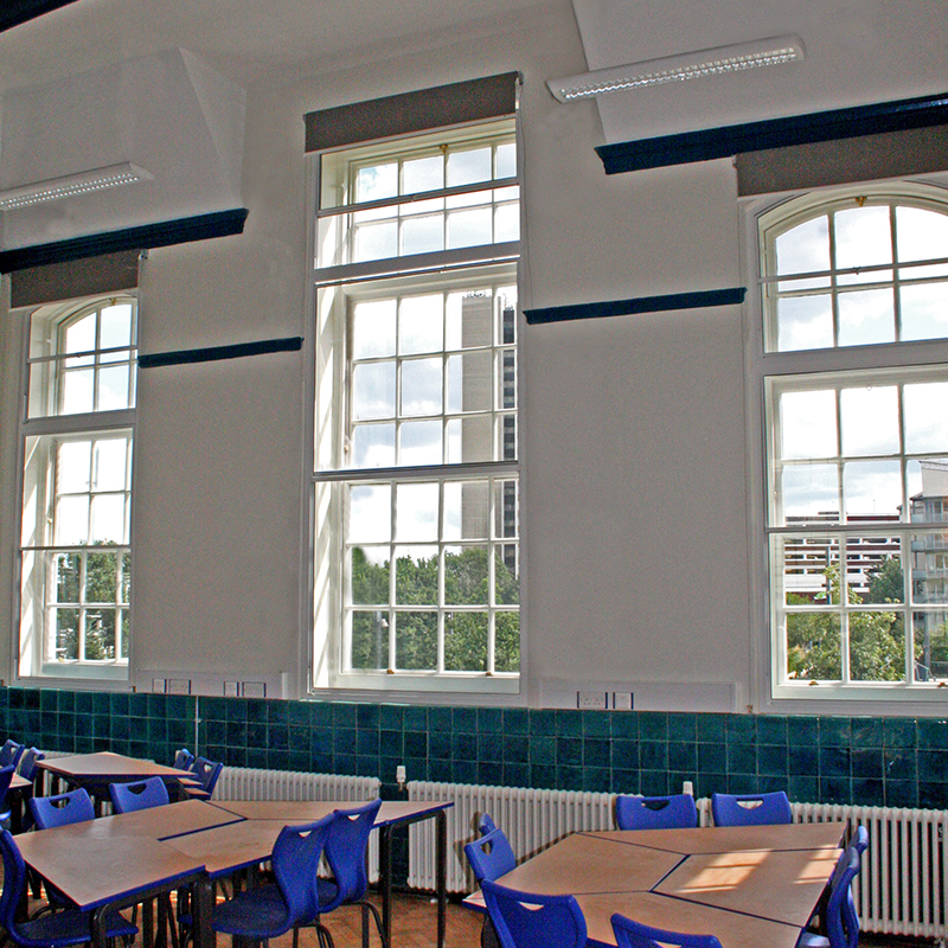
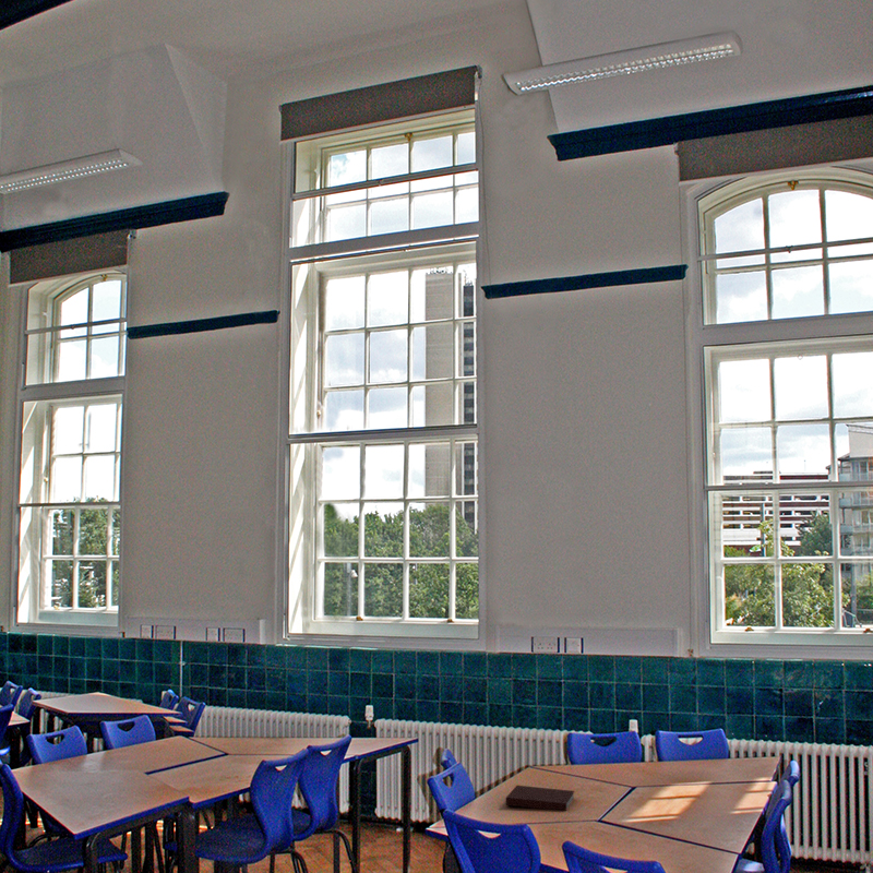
+ notebook (540, 798)
